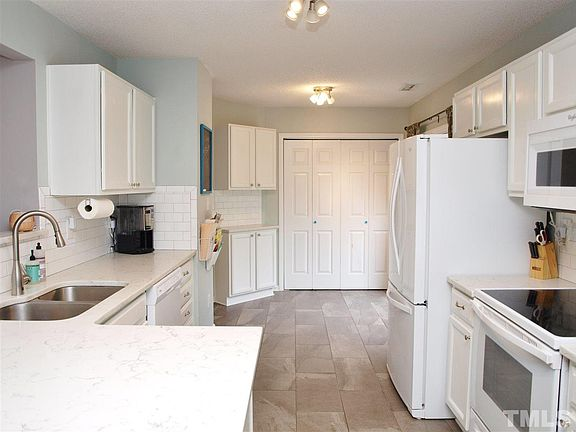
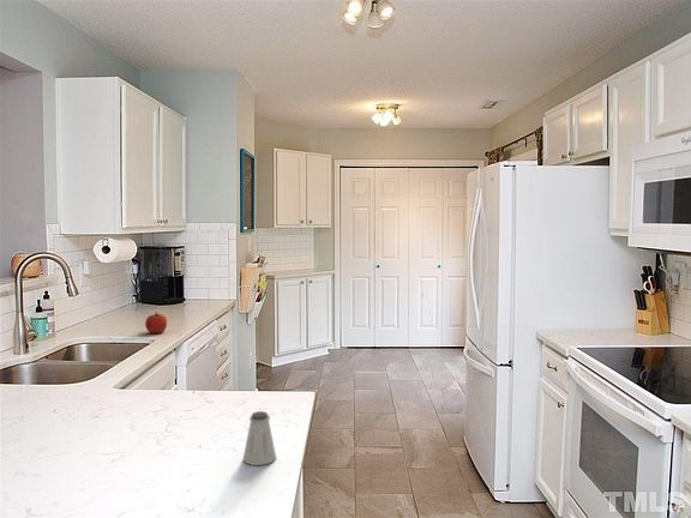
+ saltshaker (259, 435)
+ apple (156, 321)
